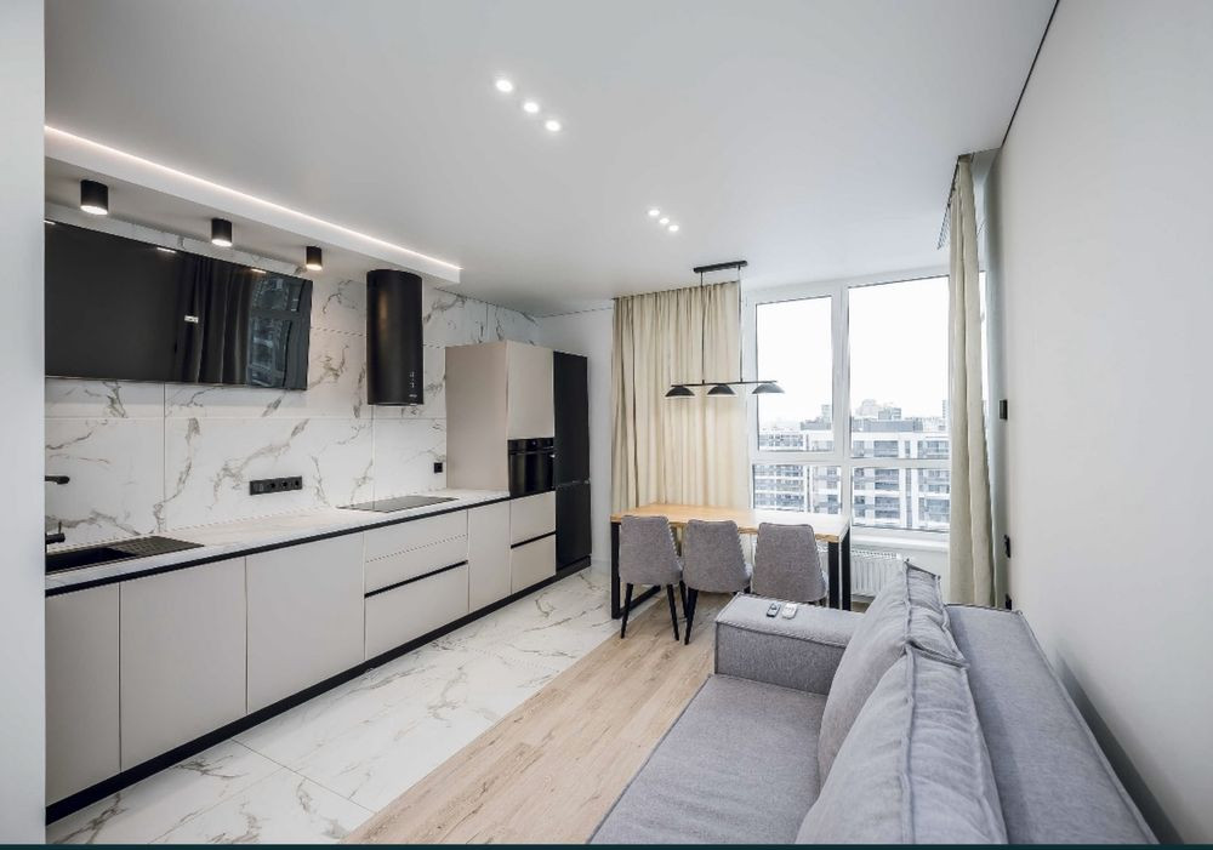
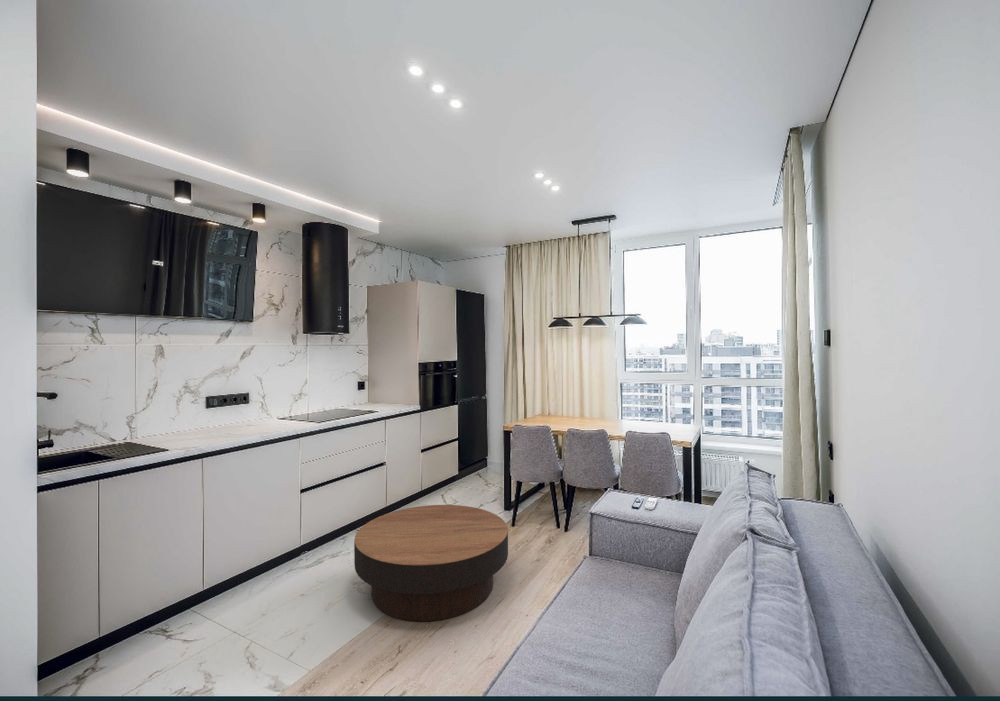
+ coffee table (433, 557)
